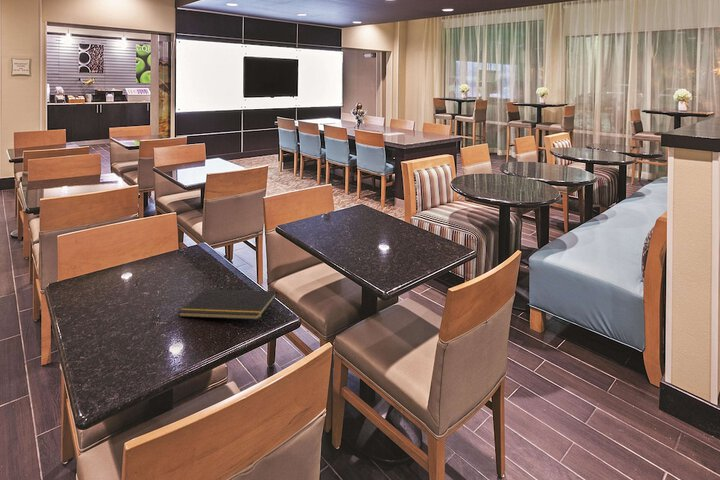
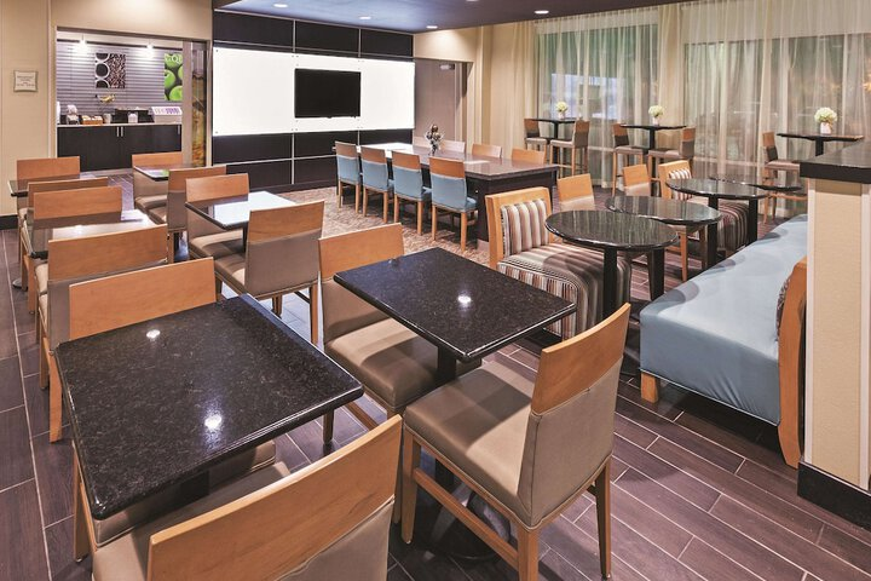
- notepad (230, 303)
